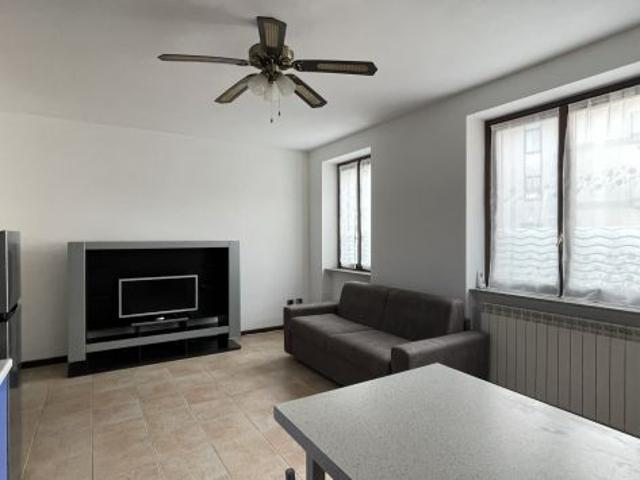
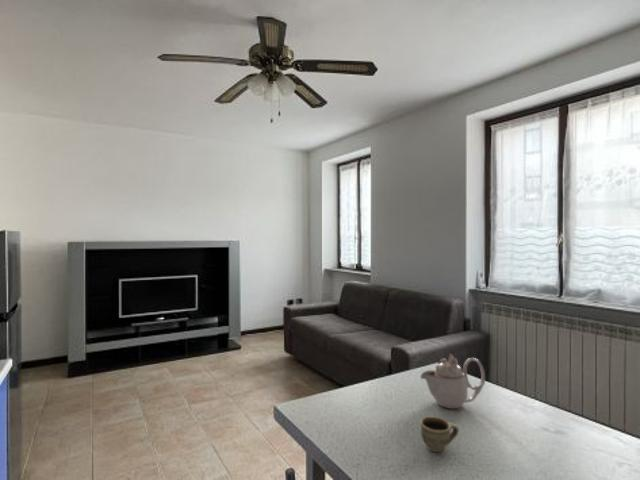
+ cup (440, 435)
+ teapot (452, 380)
